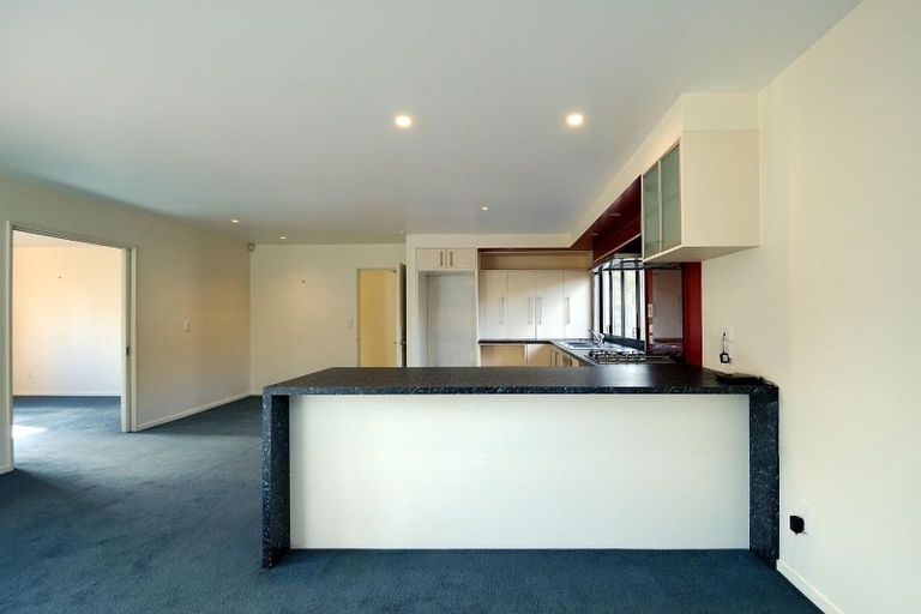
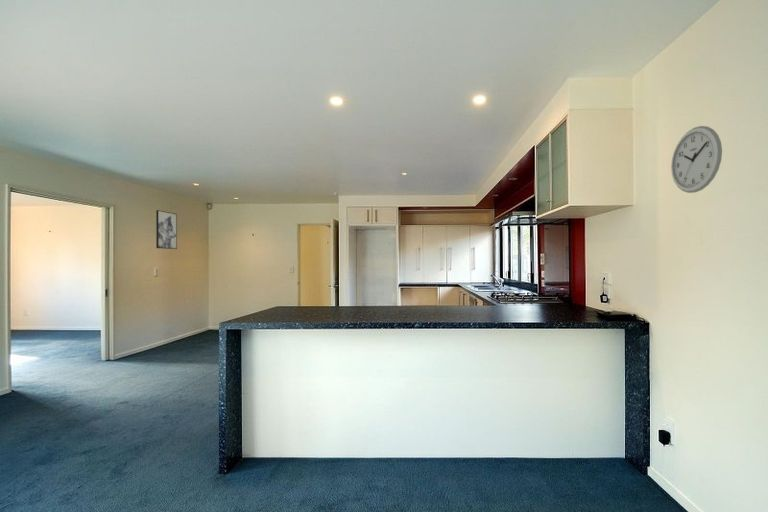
+ wall art (167, 230)
+ wall clock (693, 160)
